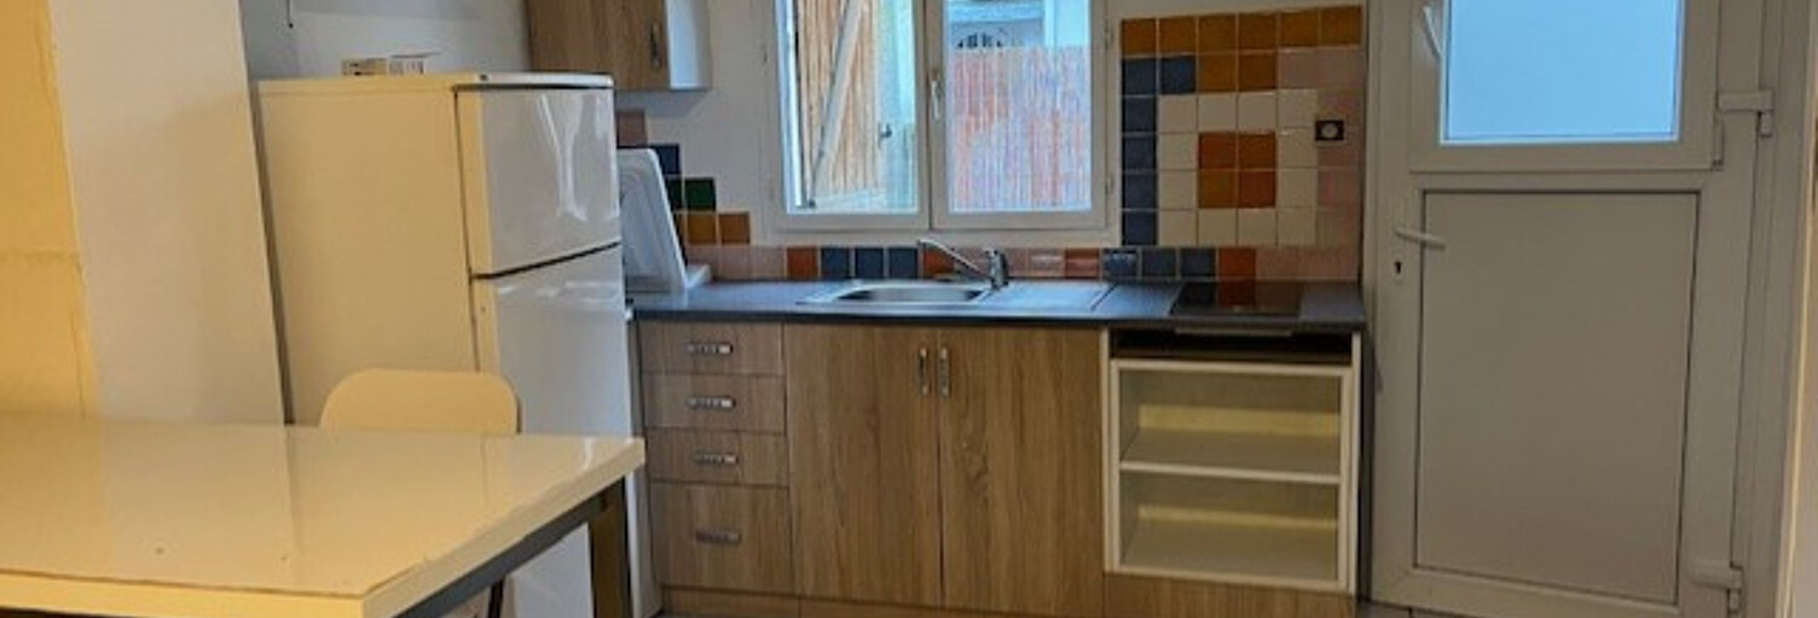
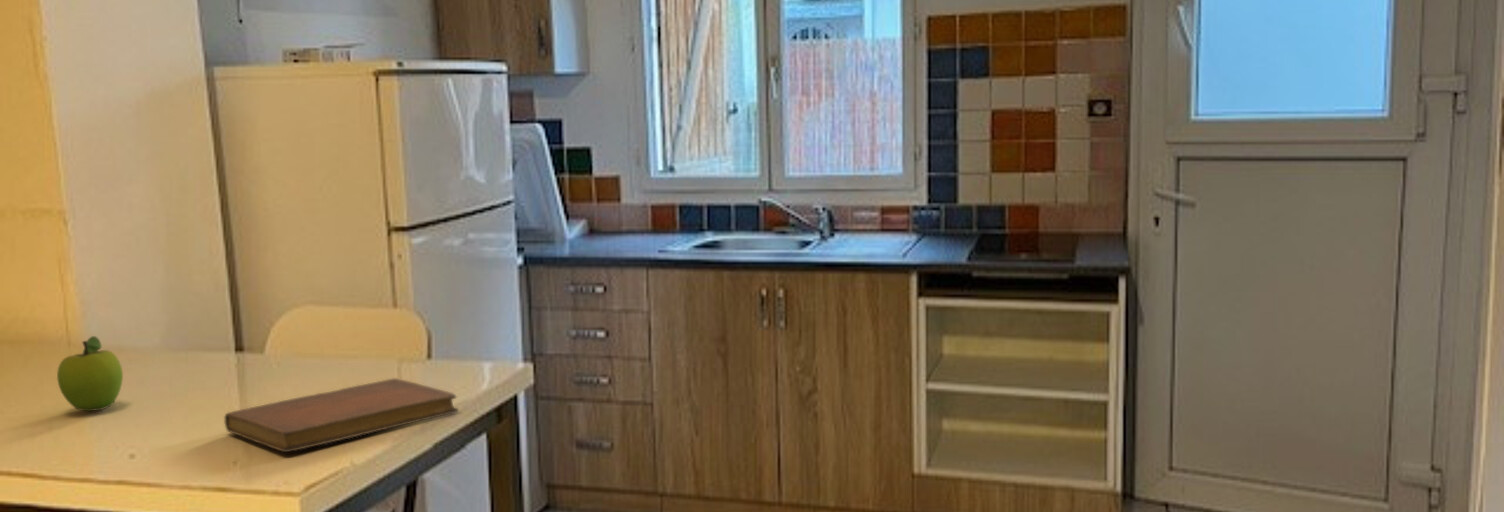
+ fruit (92, 373)
+ notebook (343, 411)
